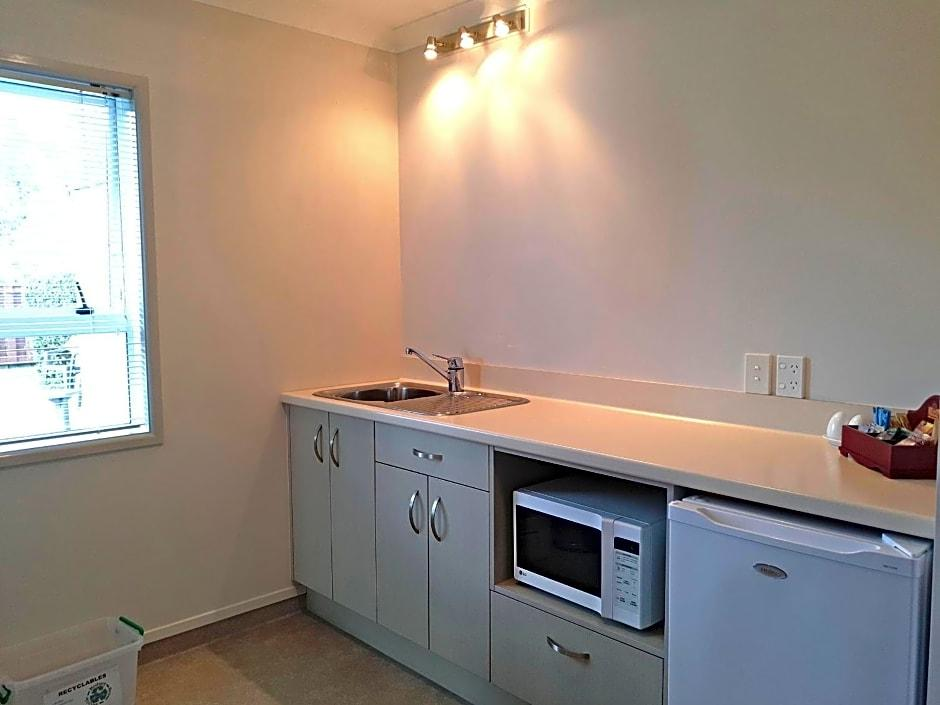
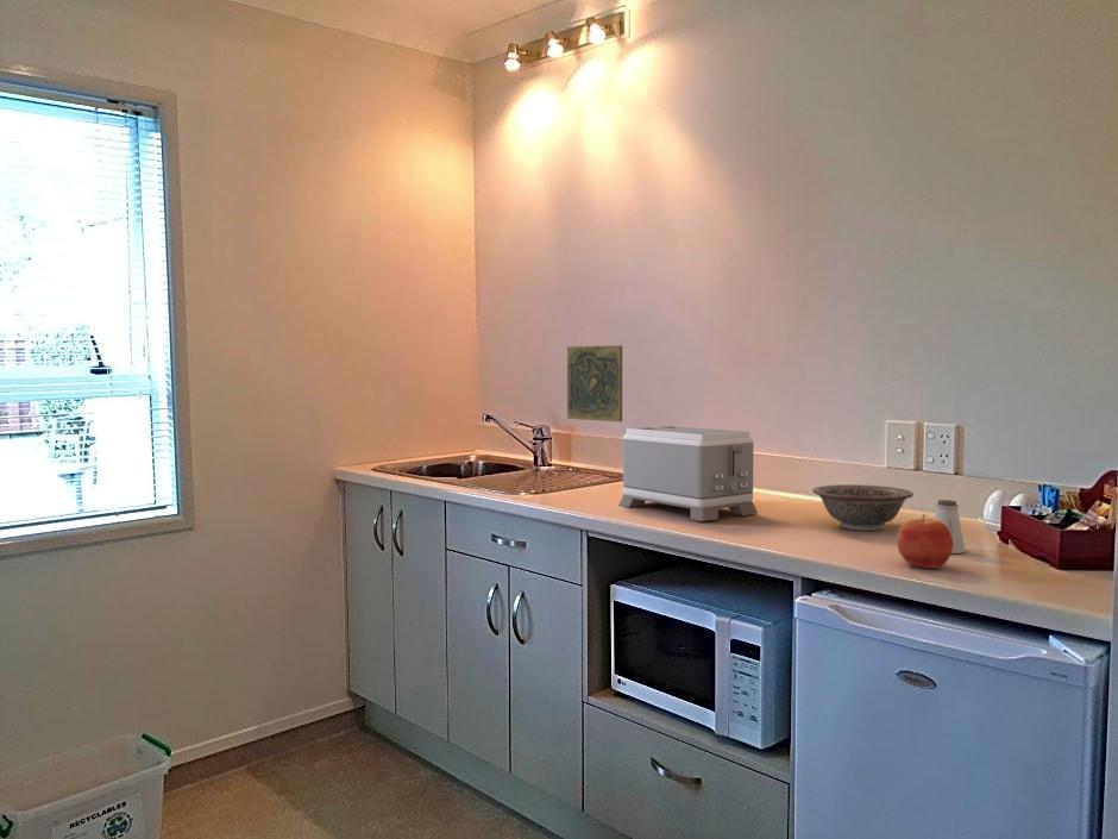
+ decorative bowl (861, 508)
+ saltshaker (947, 525)
+ decorative tile (593, 383)
+ toaster (690, 470)
+ apple (924, 539)
